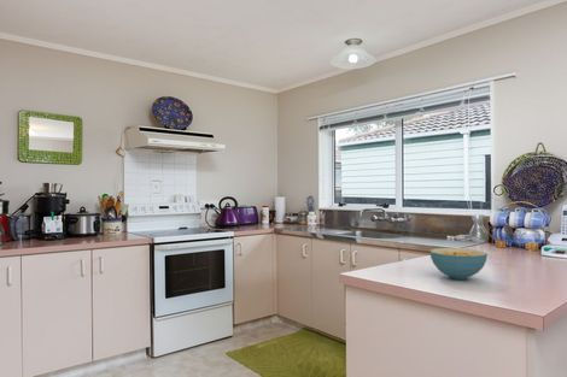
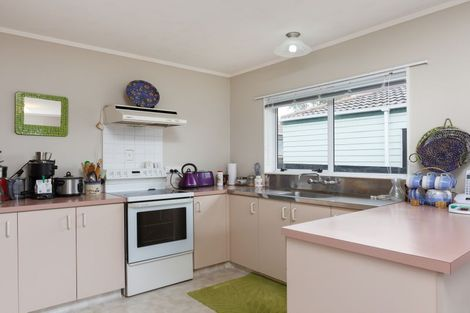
- cereal bowl (457, 264)
